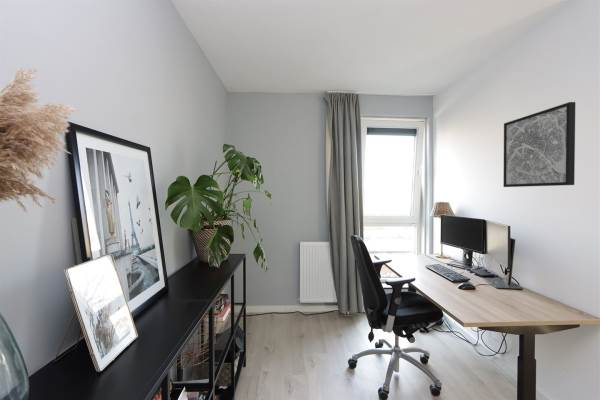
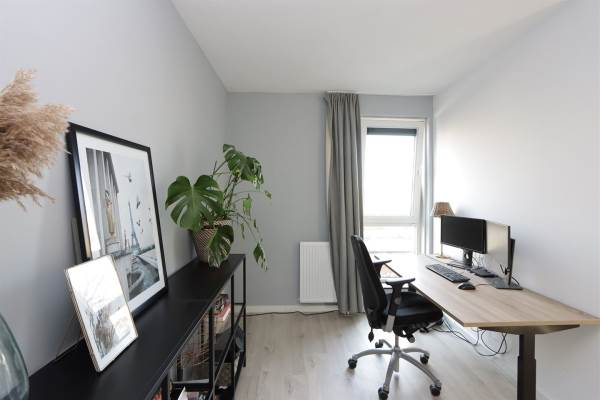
- wall art (534, 150)
